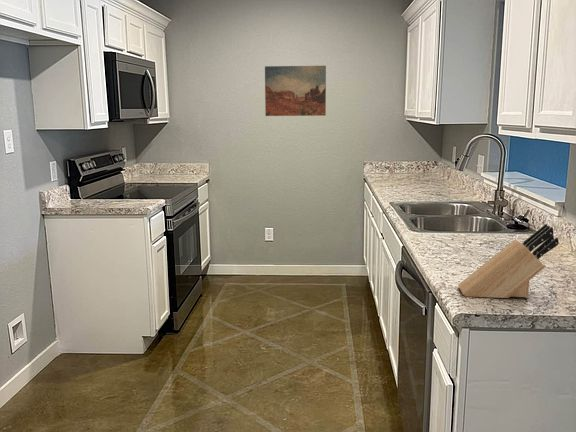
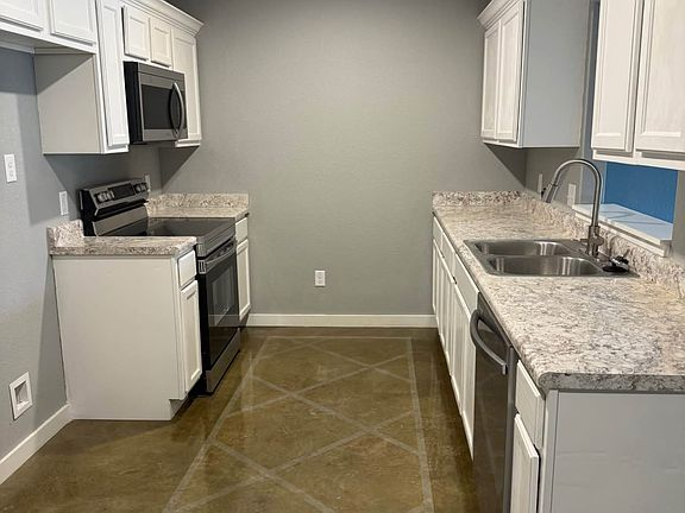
- wall art (295, 91)
- knife block (507, 259)
